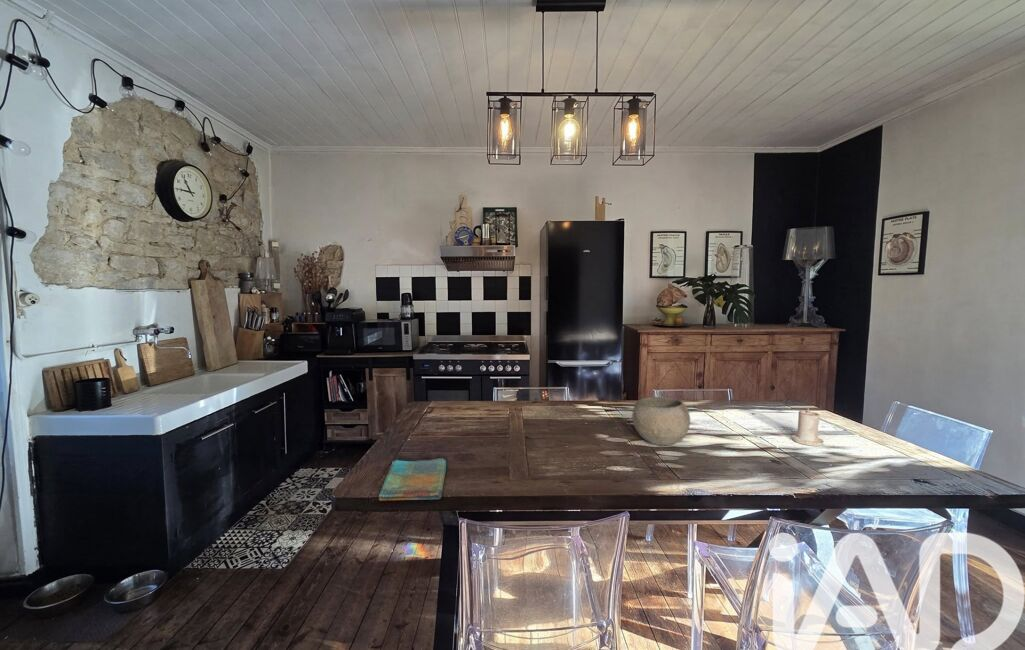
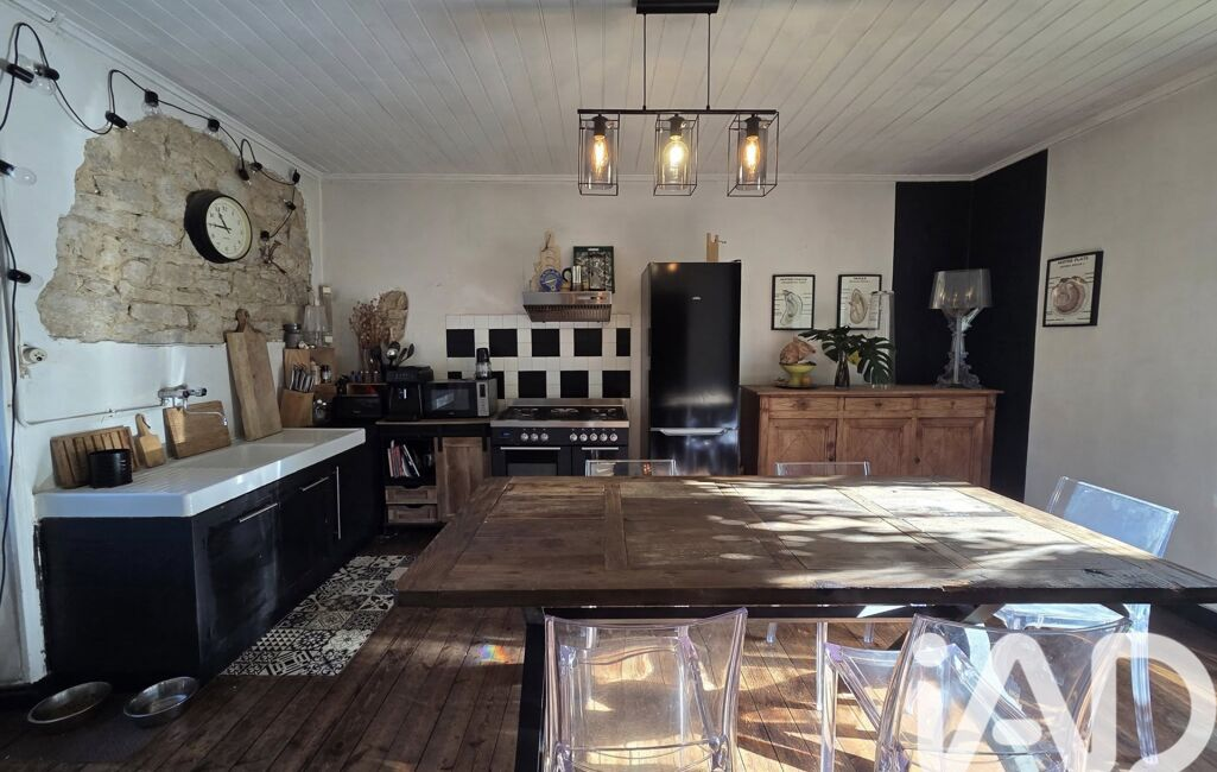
- candle (808, 425)
- bowl (660, 421)
- dish towel (415, 477)
